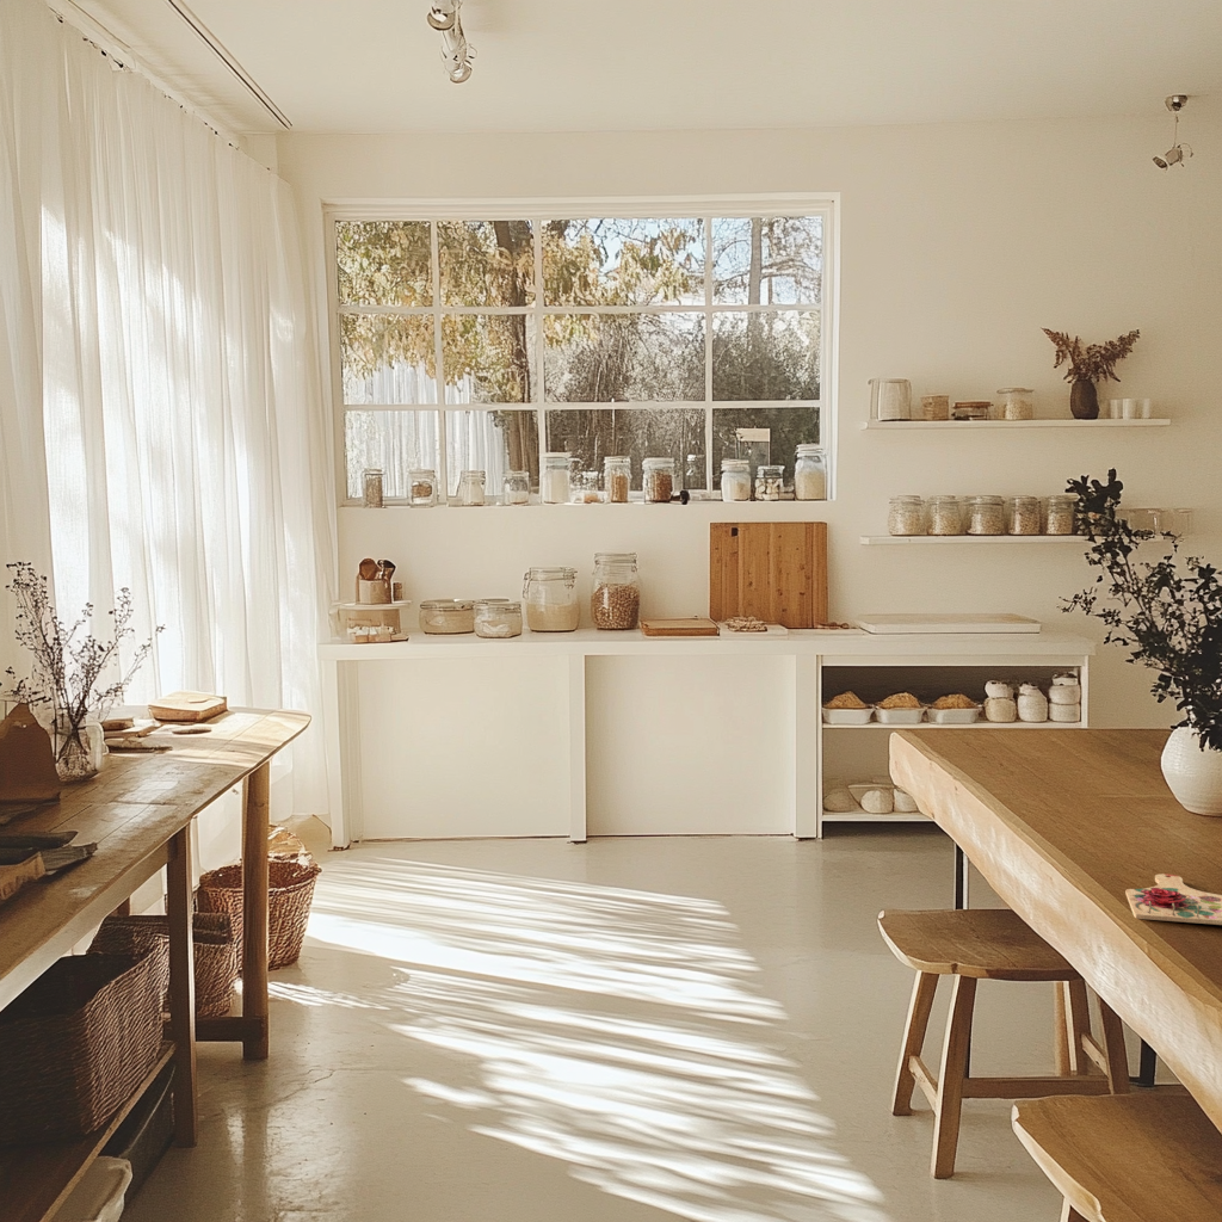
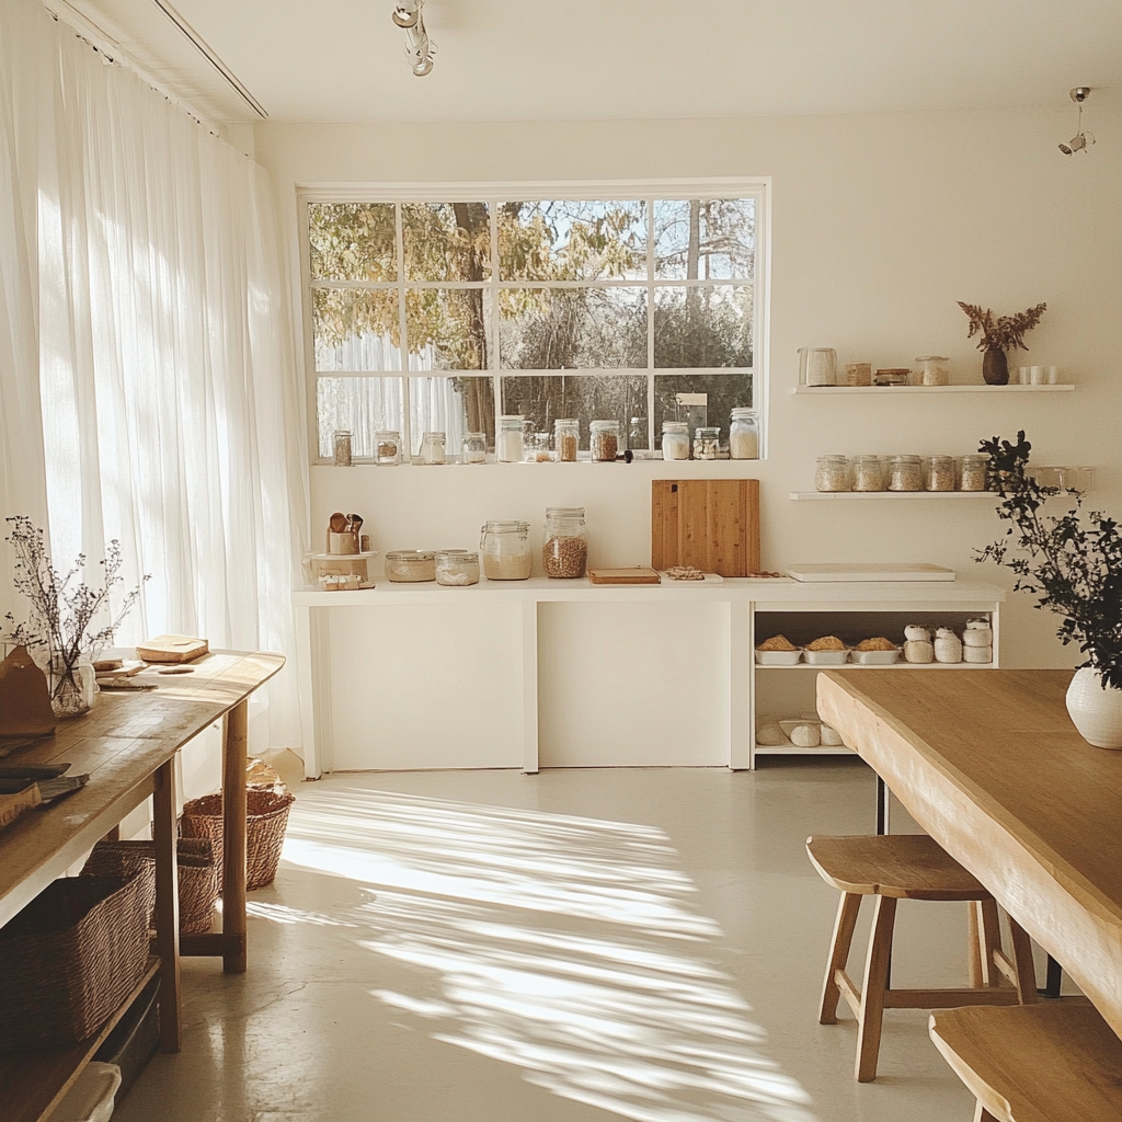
- cutting board (1177, 890)
